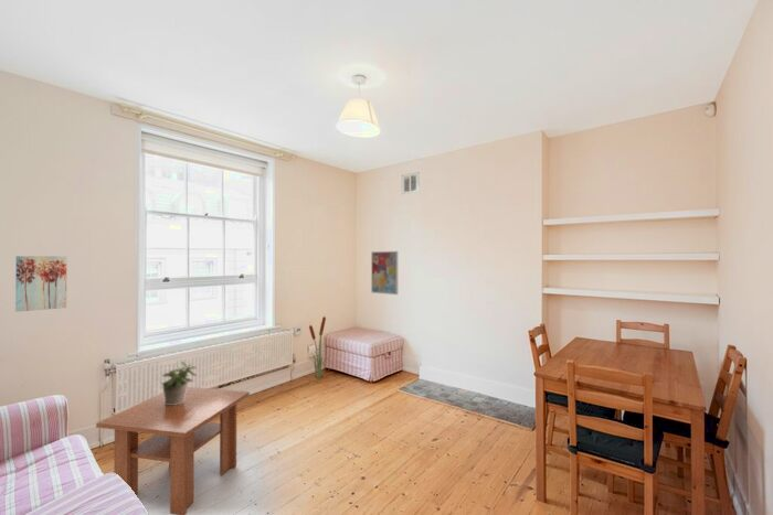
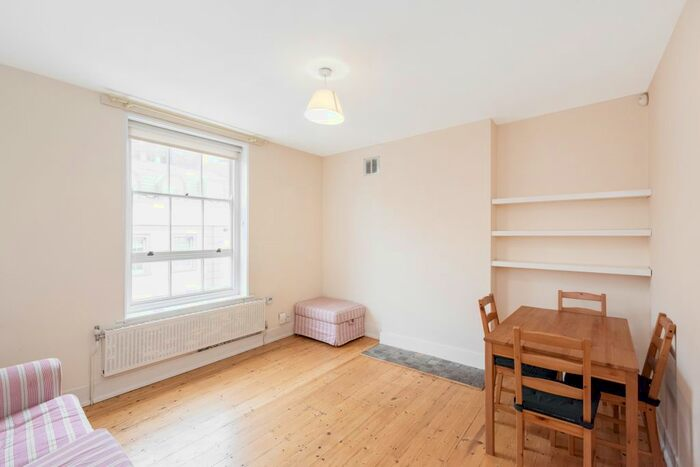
- coffee table (180, 444)
- wall art (42, 282)
- decorative plant (319, 344)
- wall art (384, 272)
- potted plant (180, 383)
